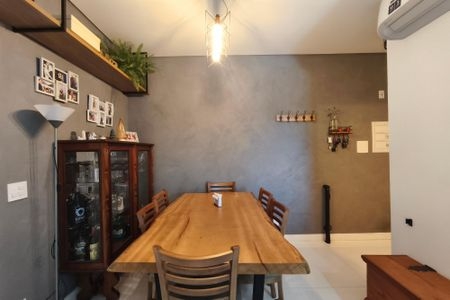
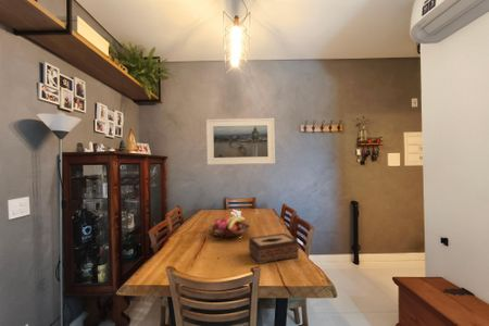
+ fruit basket (229, 225)
+ tissue box (273, 247)
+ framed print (240, 141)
